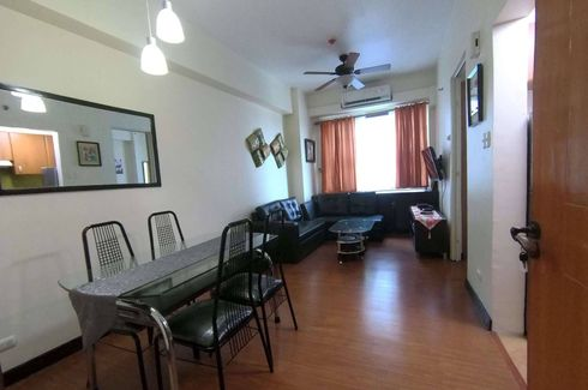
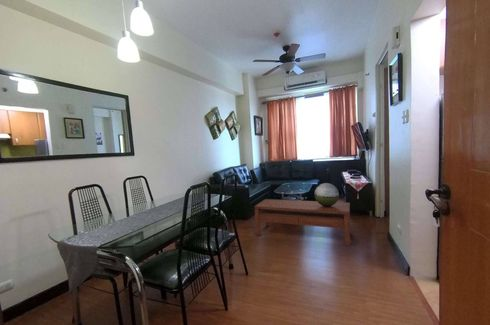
+ decorative sphere (326, 194)
+ coffee table (301, 219)
